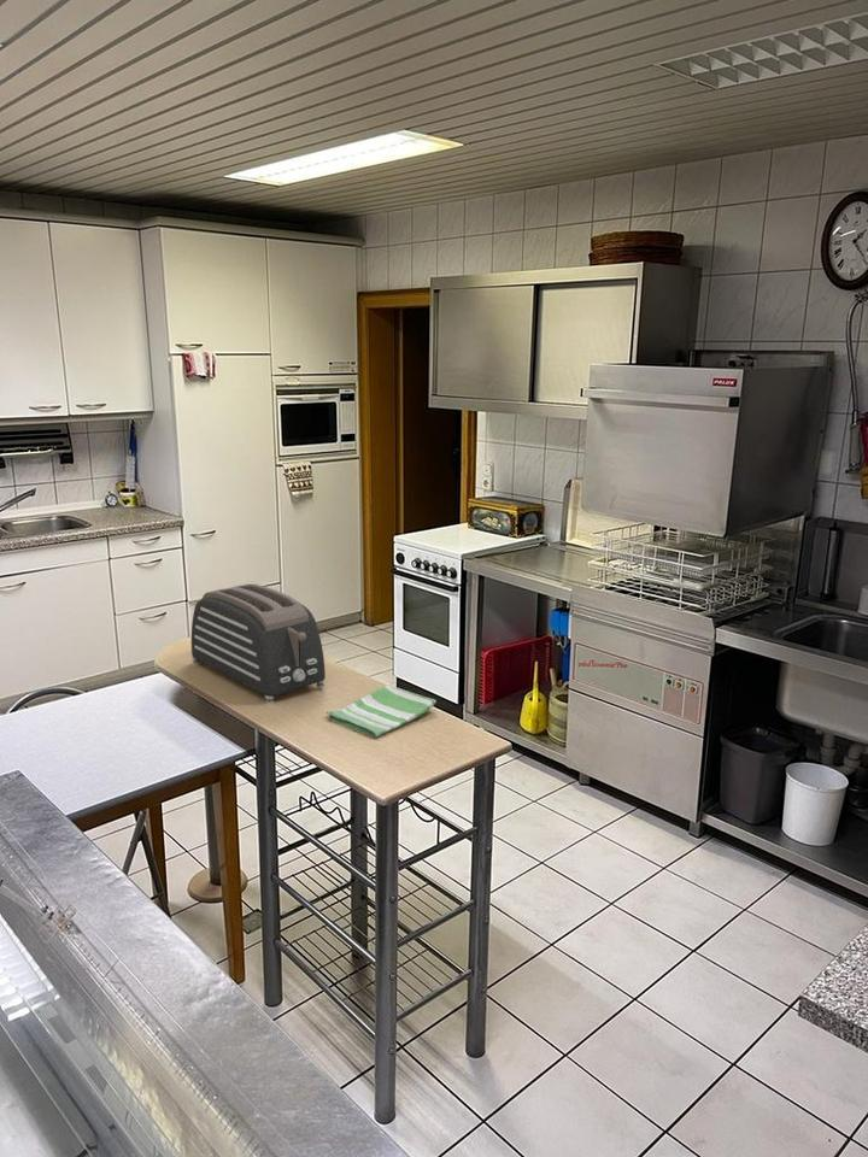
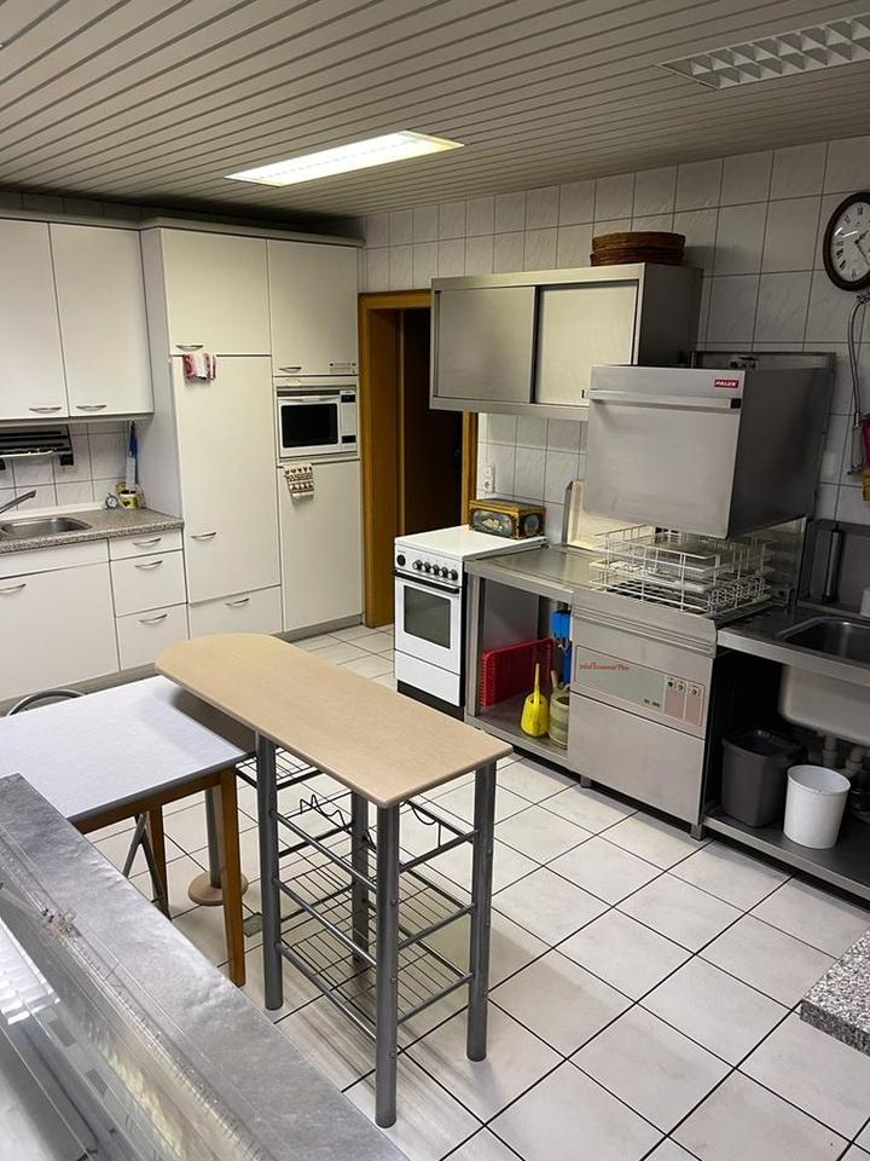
- toaster (257, 635)
- dish towel (382, 709)
